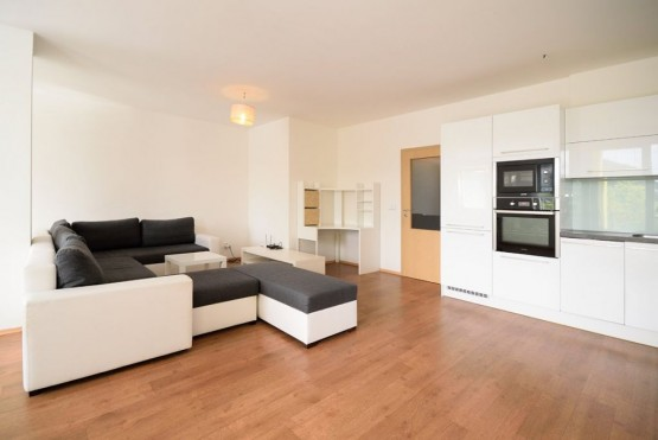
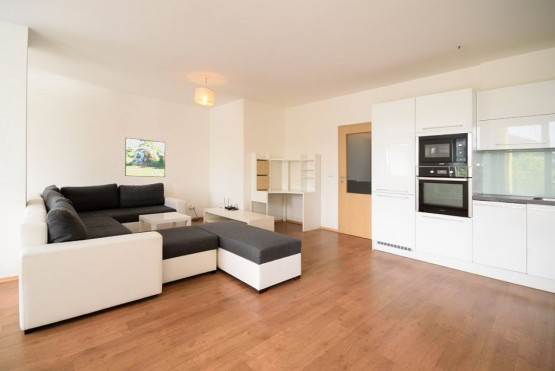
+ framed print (146, 158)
